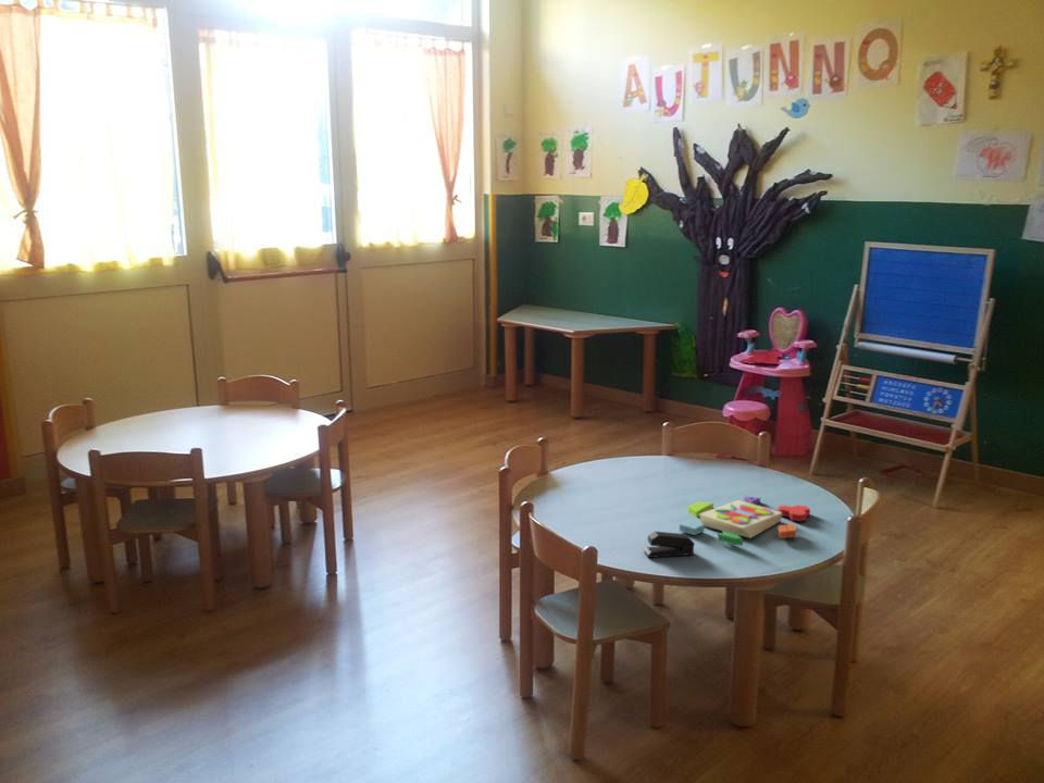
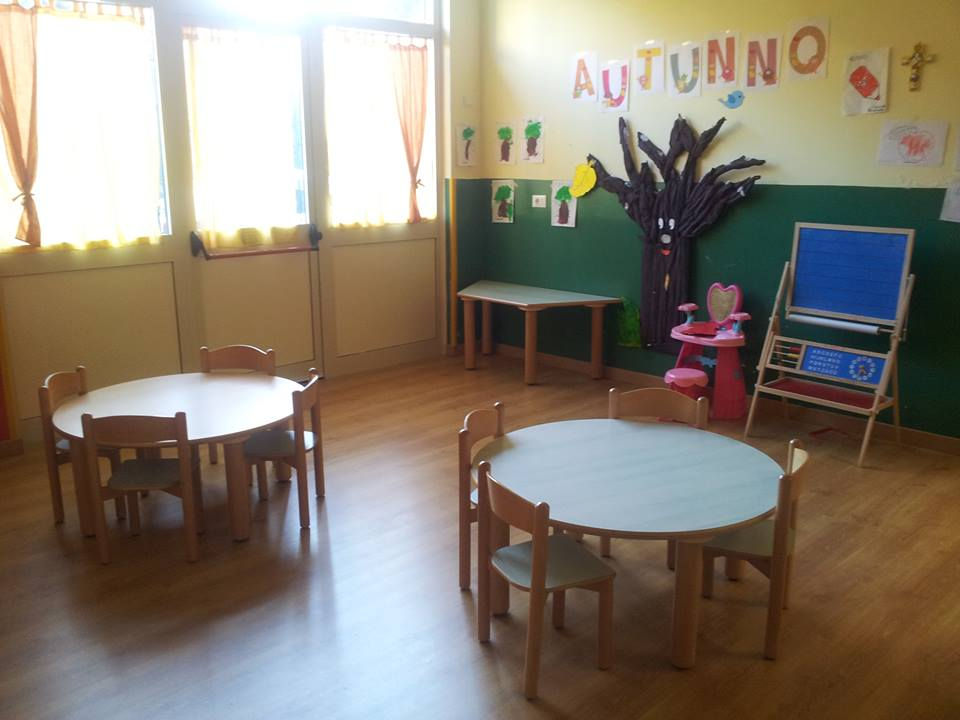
- pattern blocks set (742, 517)
- stapler (669, 543)
